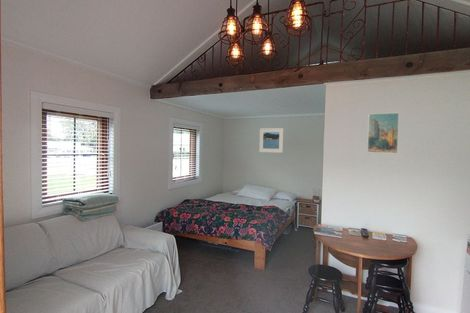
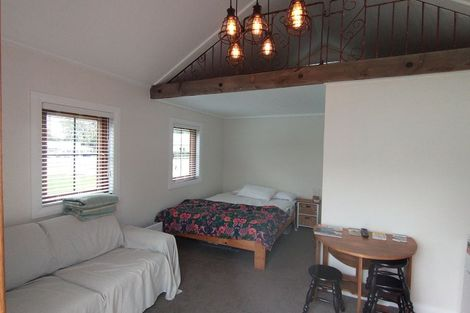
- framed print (382, 133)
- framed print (271, 140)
